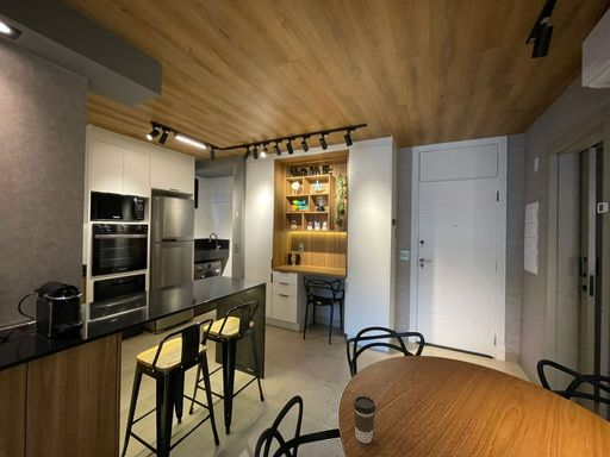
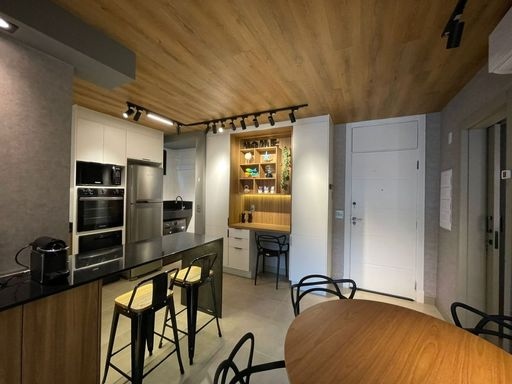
- coffee cup (363, 419)
